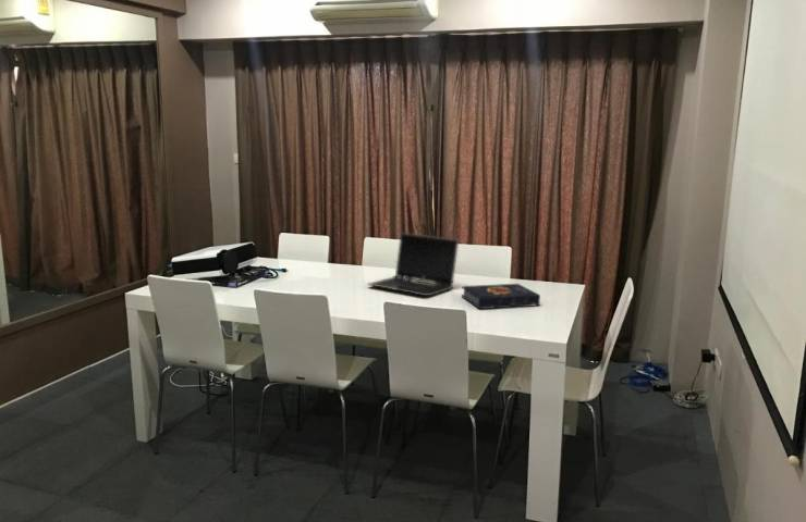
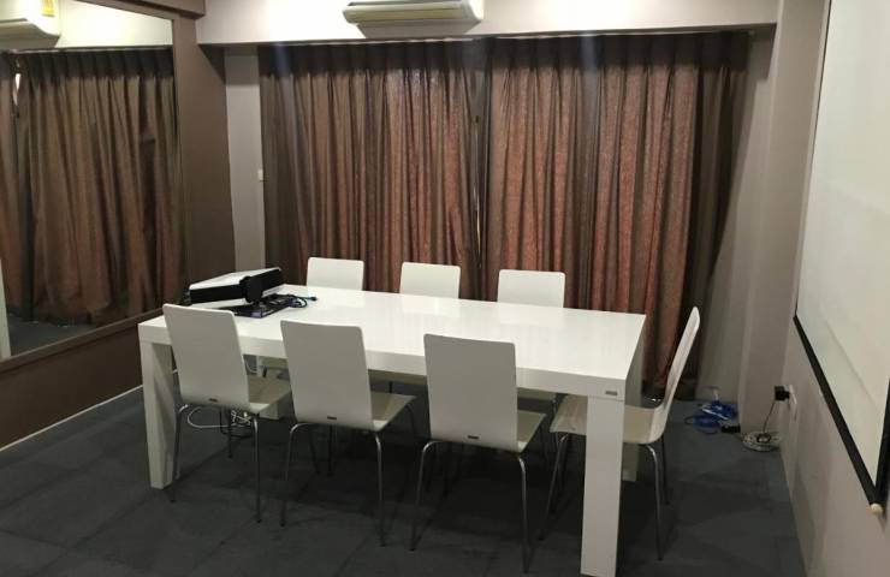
- book (499, 295)
- laptop computer (412, 263)
